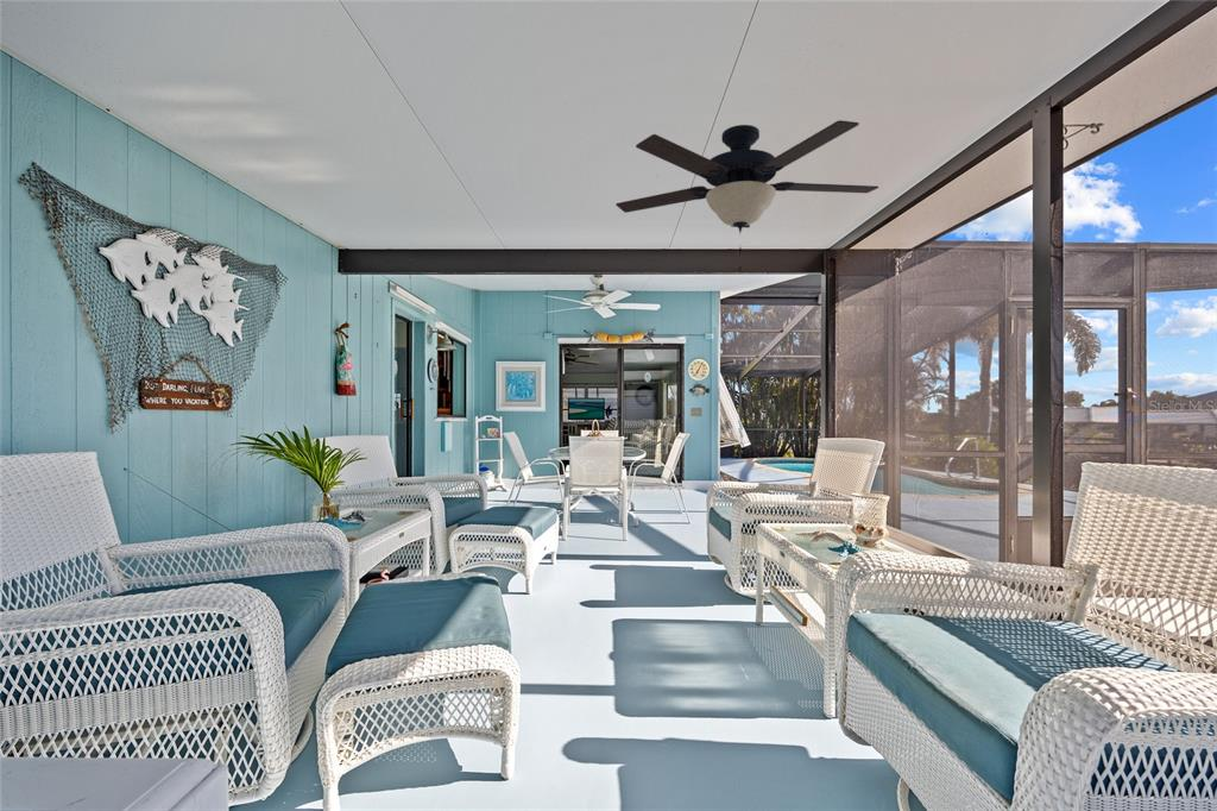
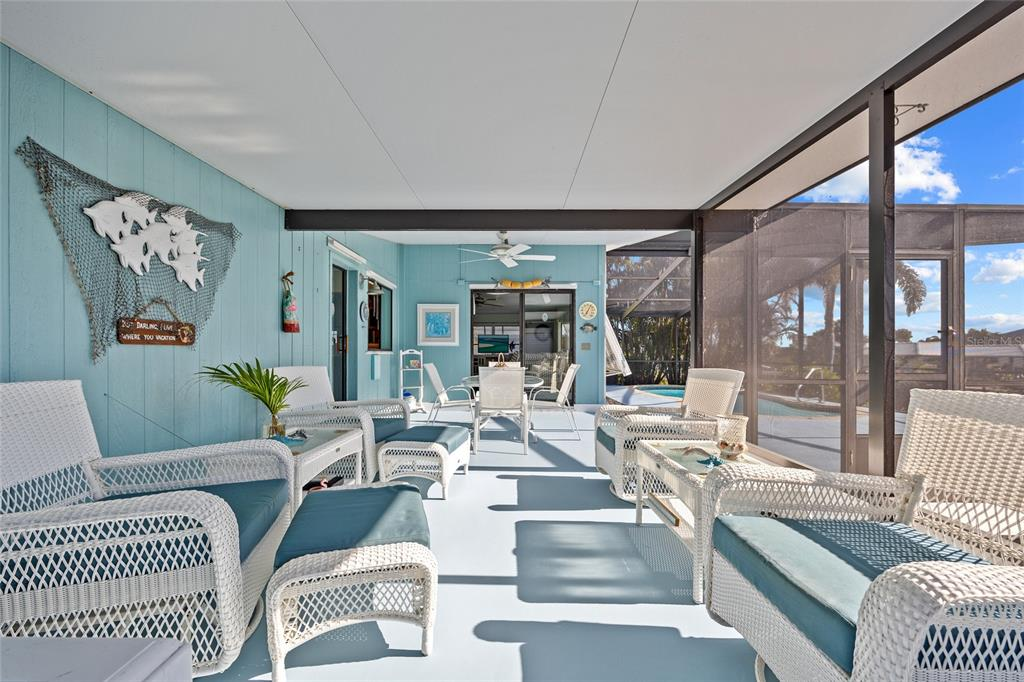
- ceiling fan (740, 205)
